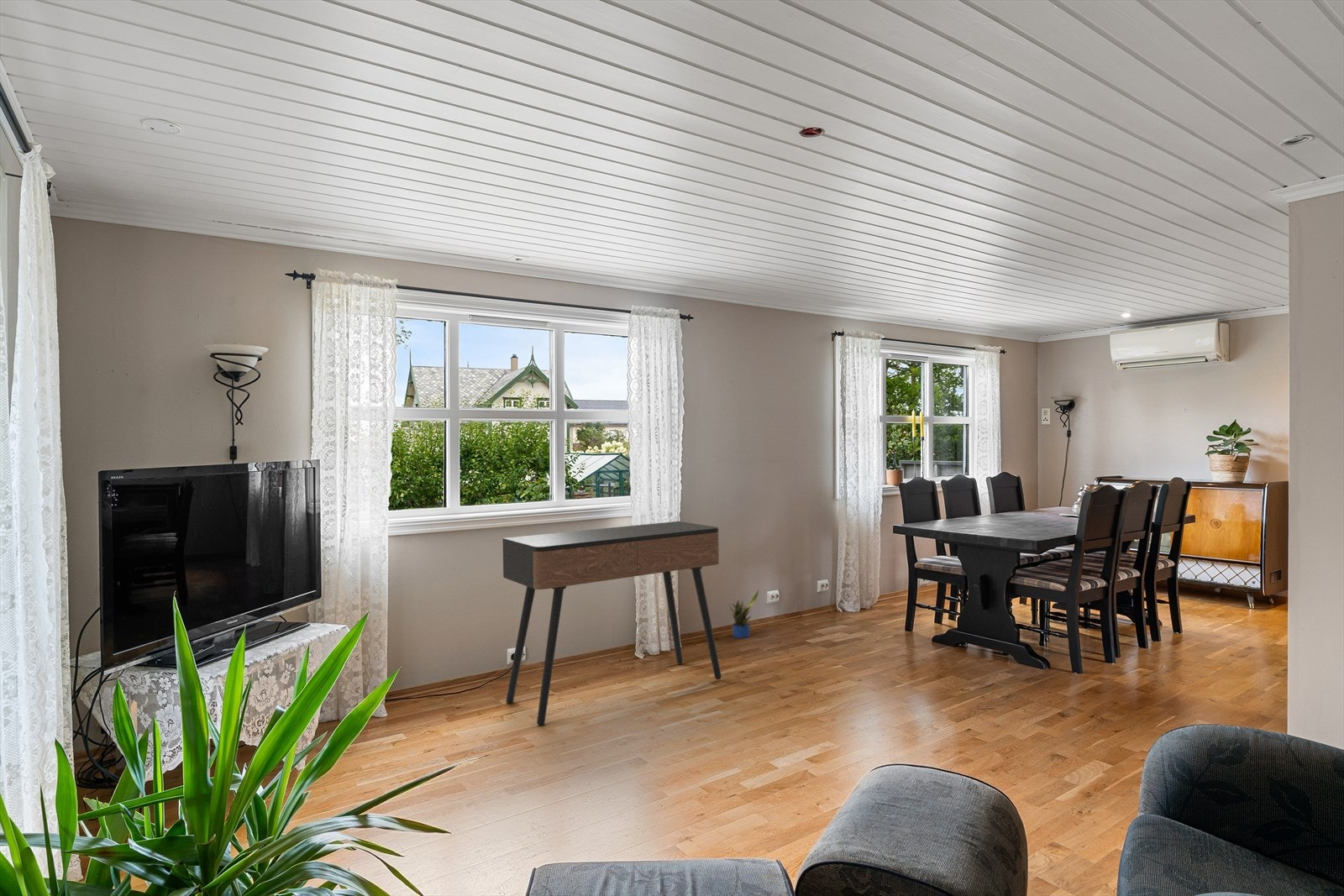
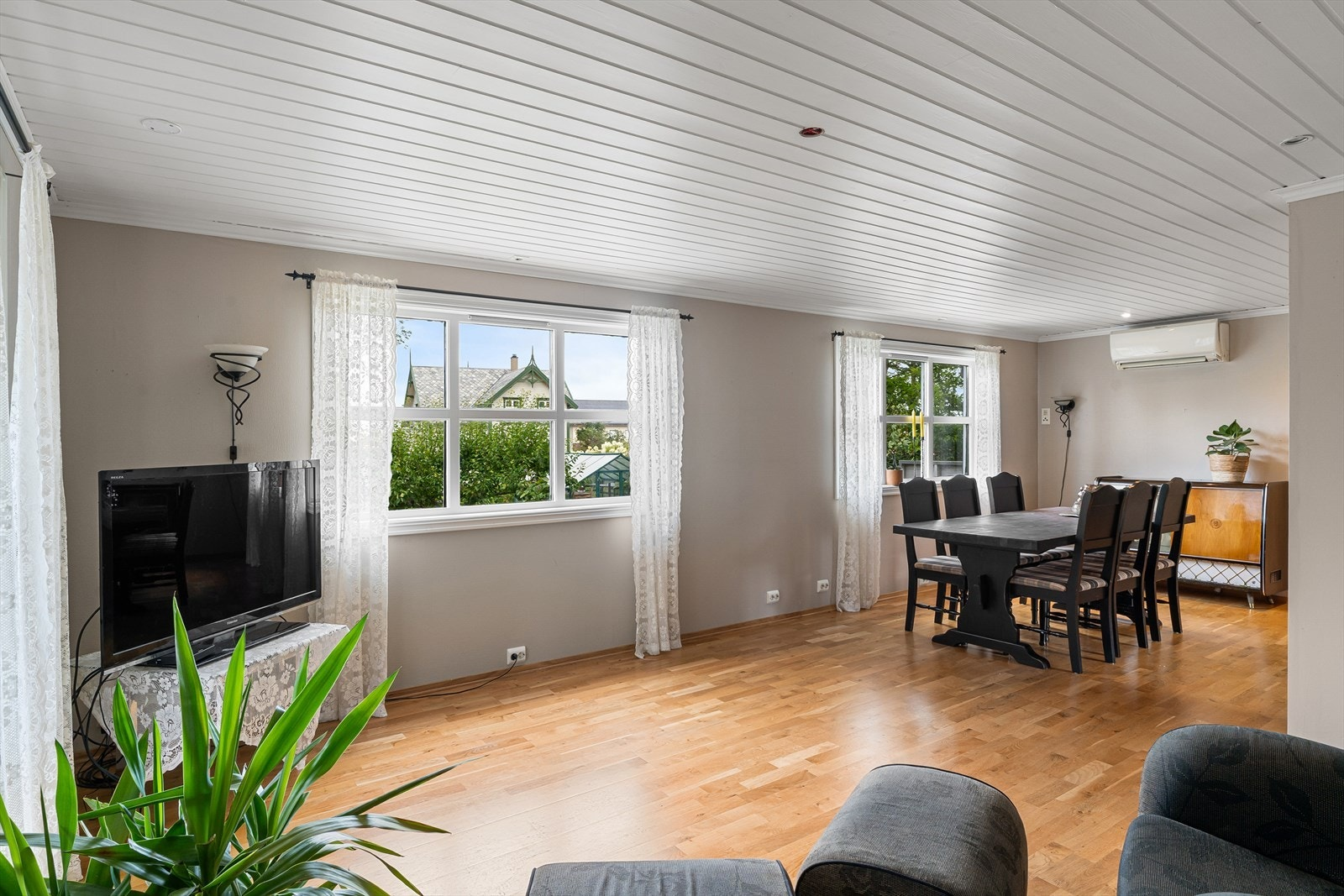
- console table (610, 579)
- potted plant (743, 612)
